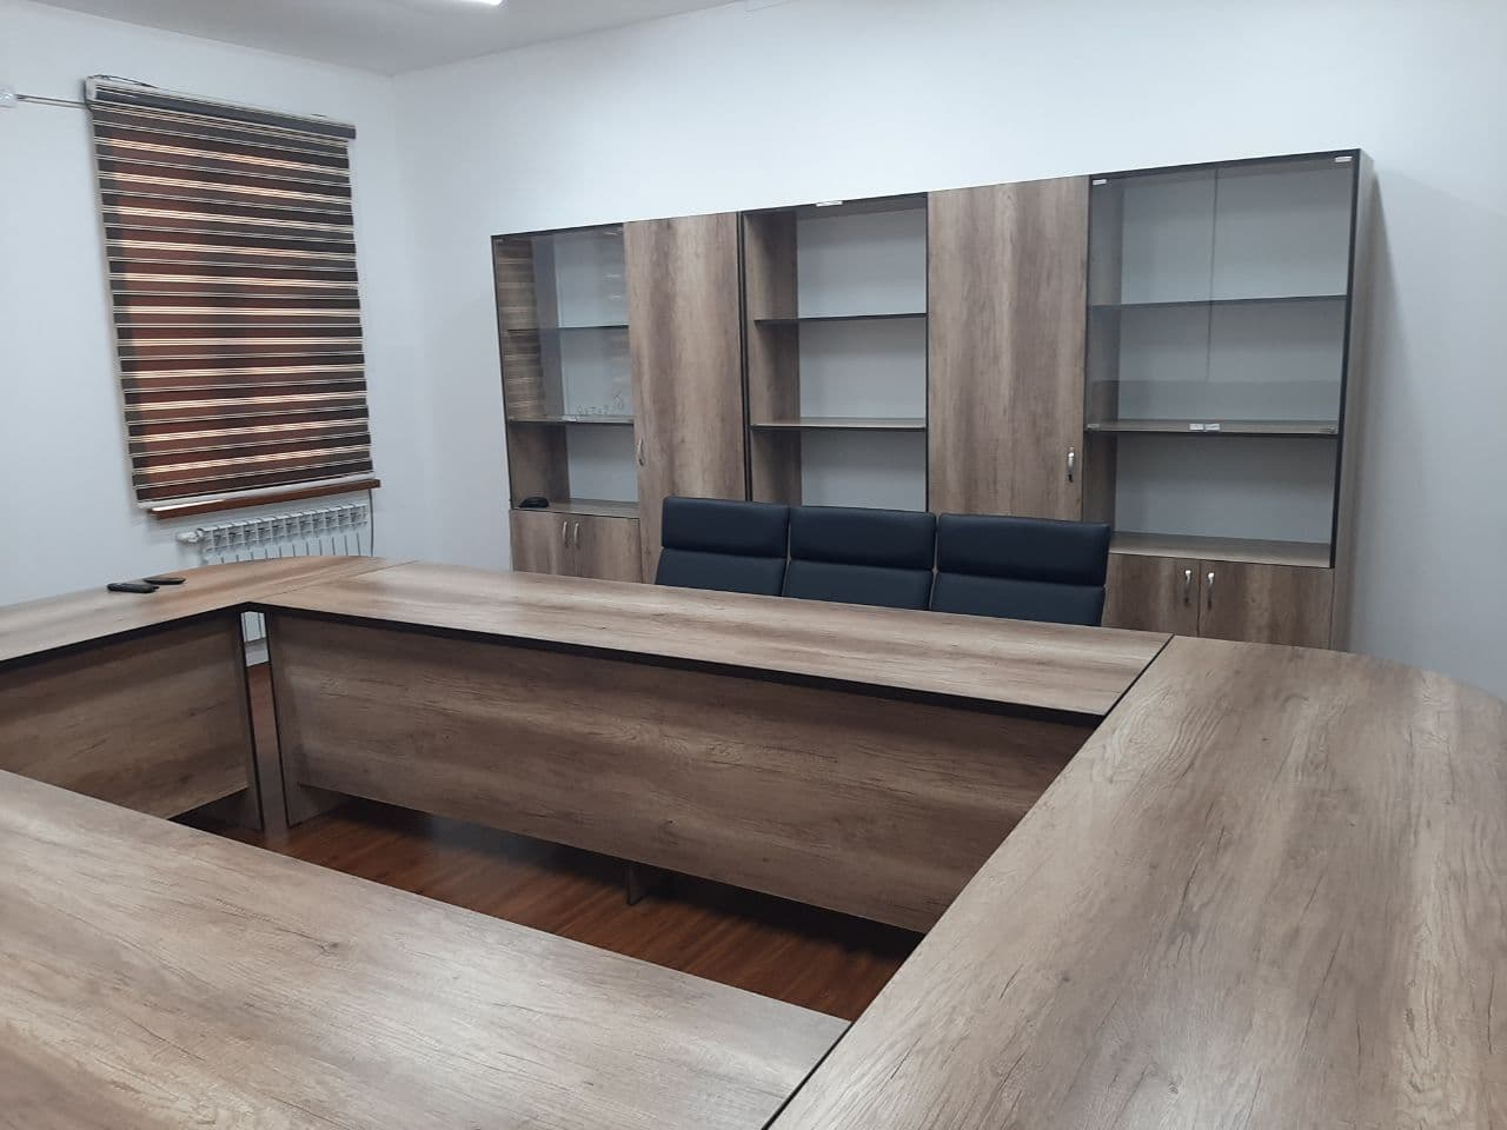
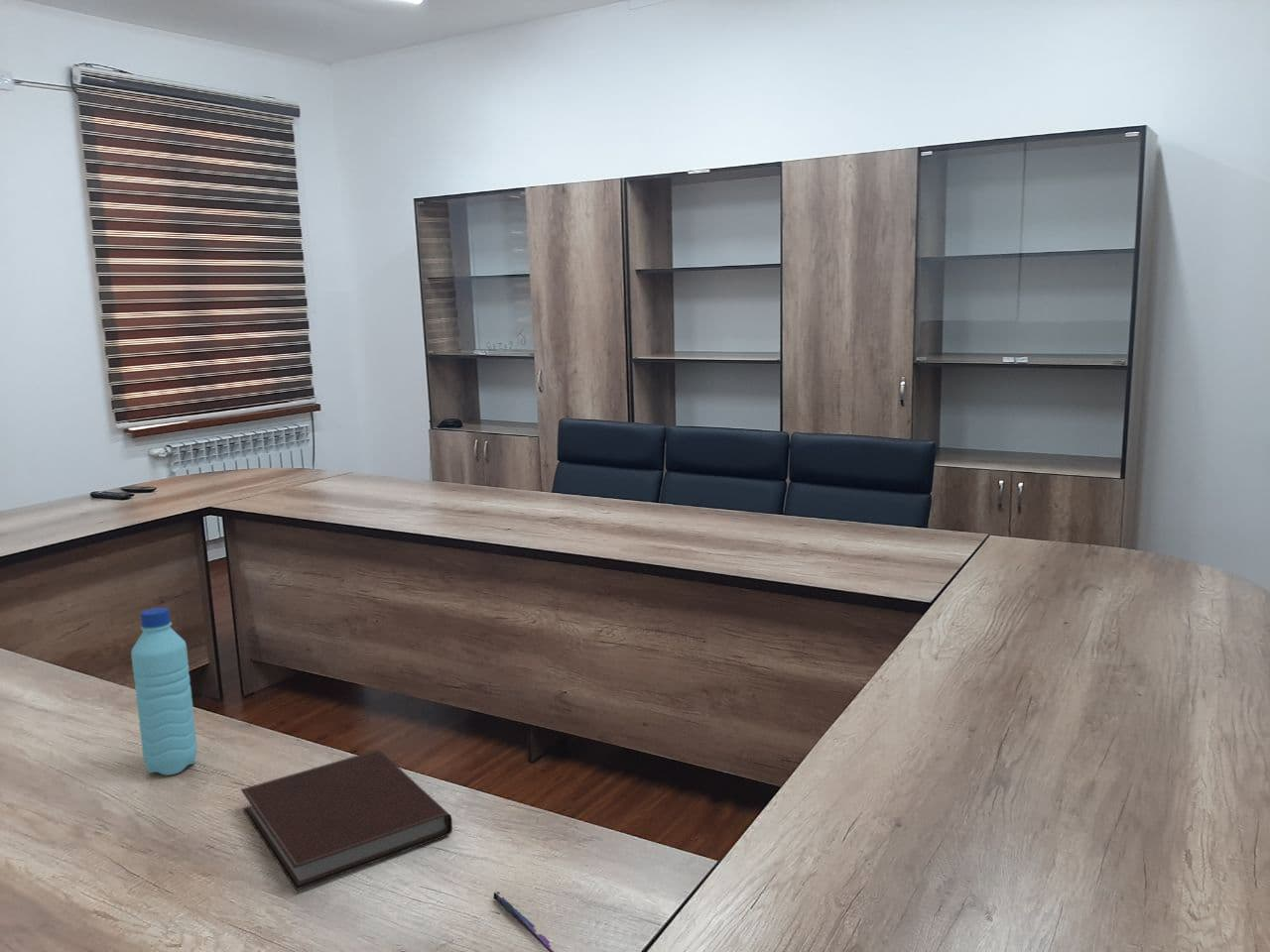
+ water bottle (163, 689)
+ pen (527, 921)
+ notebook (343, 810)
